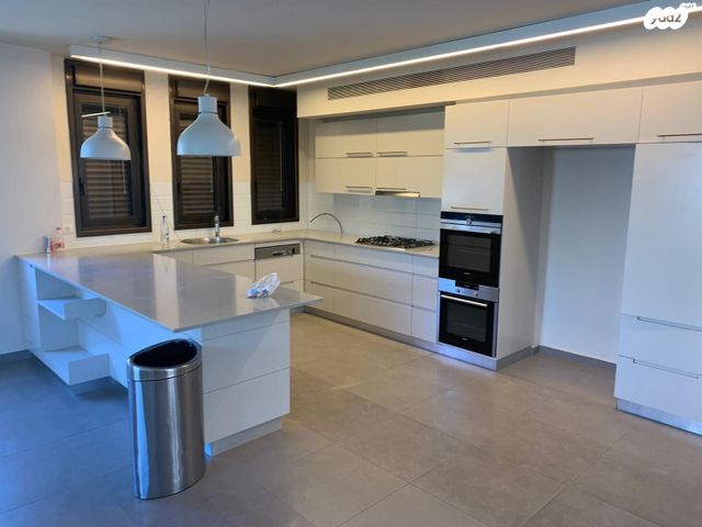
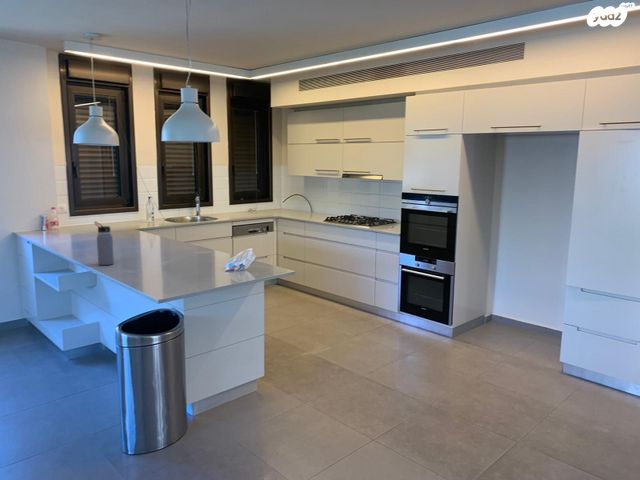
+ water bottle (104, 242)
